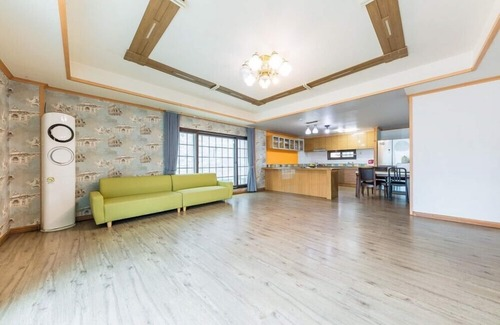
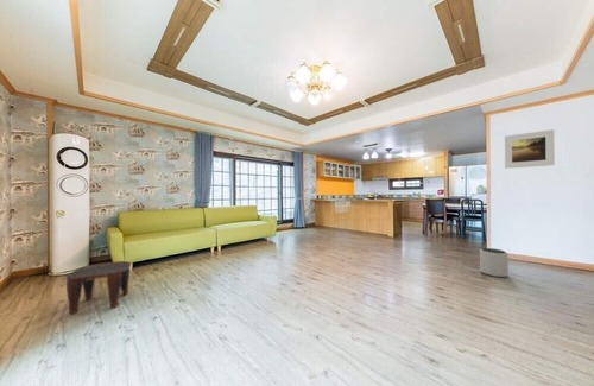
+ plant pot (493, 261)
+ stool (107, 285)
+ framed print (527, 150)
